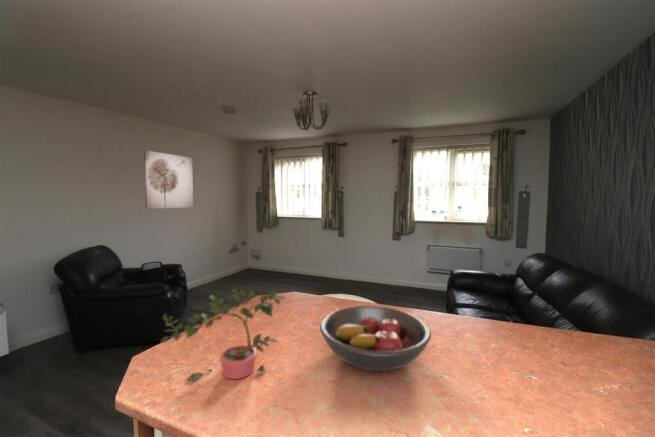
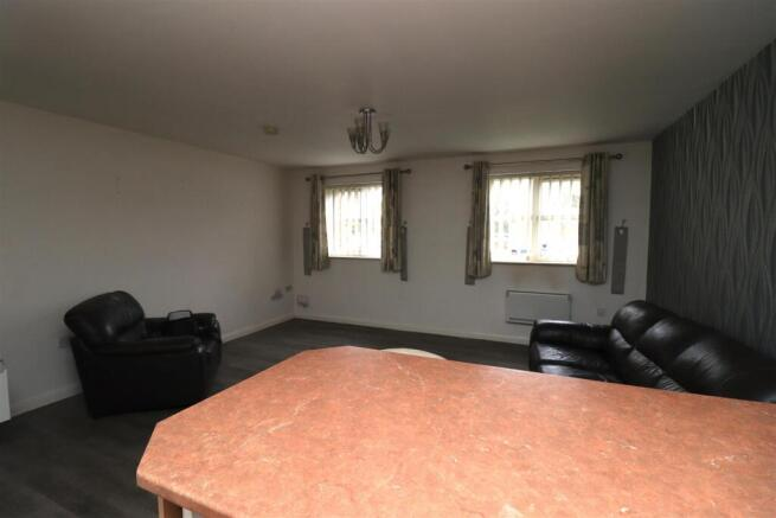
- wall art (170, 181)
- fruit bowl (373, 336)
- potted plant (219, 319)
